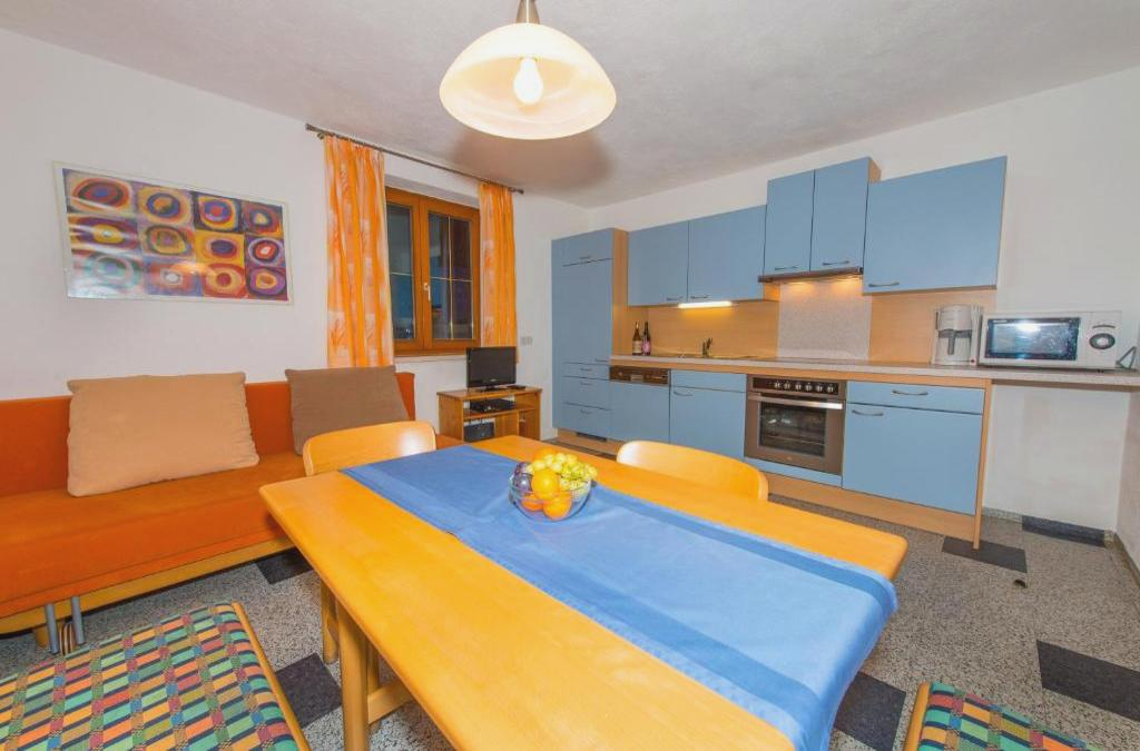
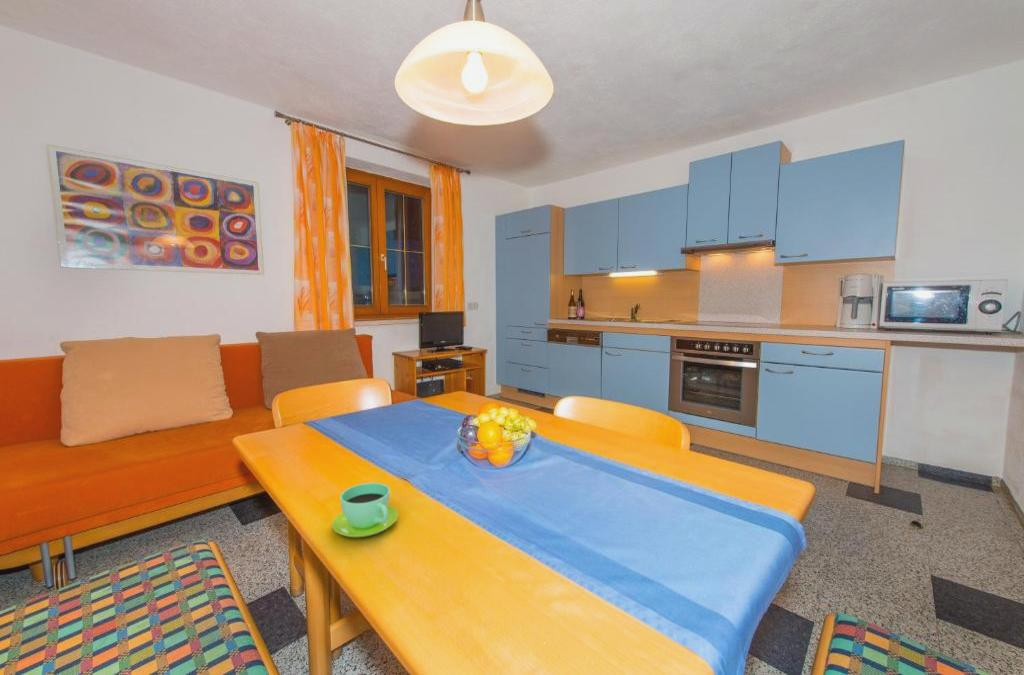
+ cup (366, 509)
